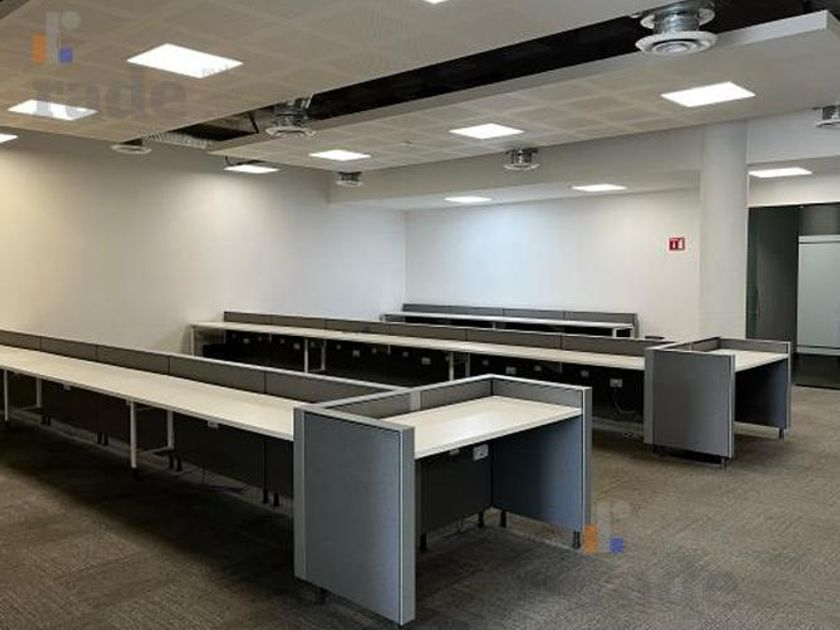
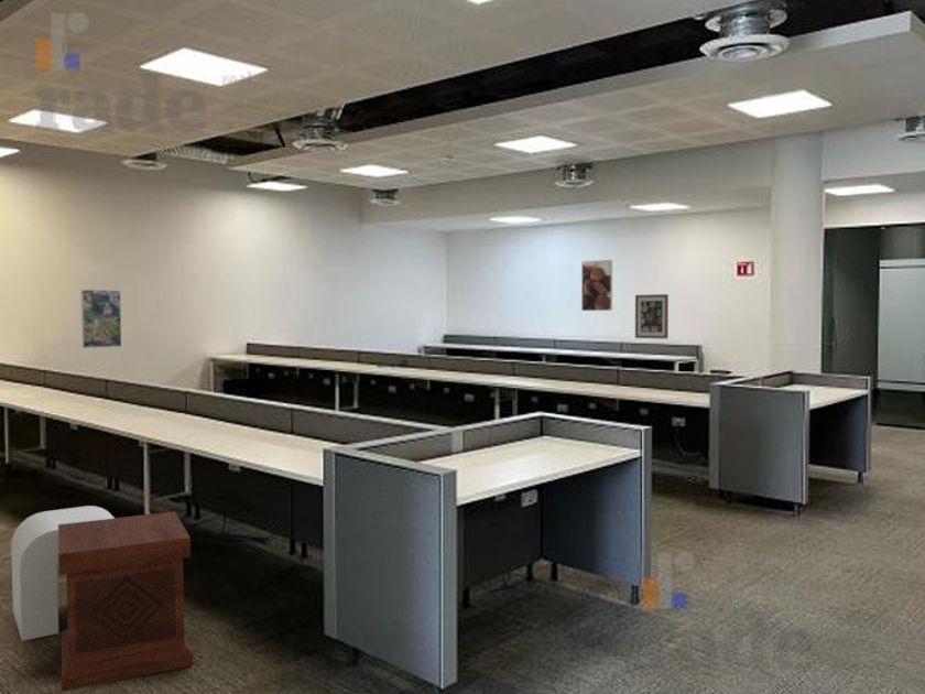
+ stool (57, 561)
+ side table (123, 593)
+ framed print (597, 285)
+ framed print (101, 318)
+ wall art (651, 316)
